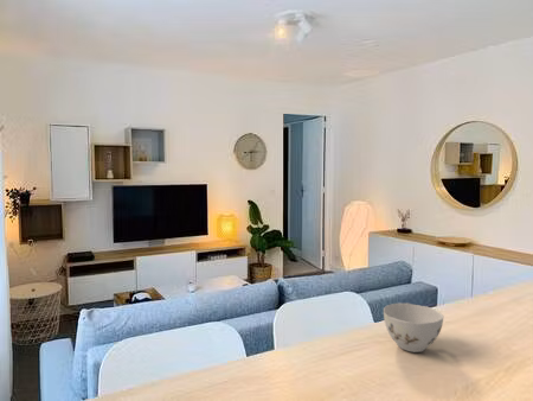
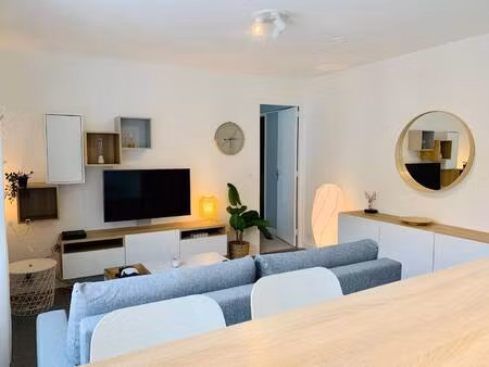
- teacup (415, 327)
